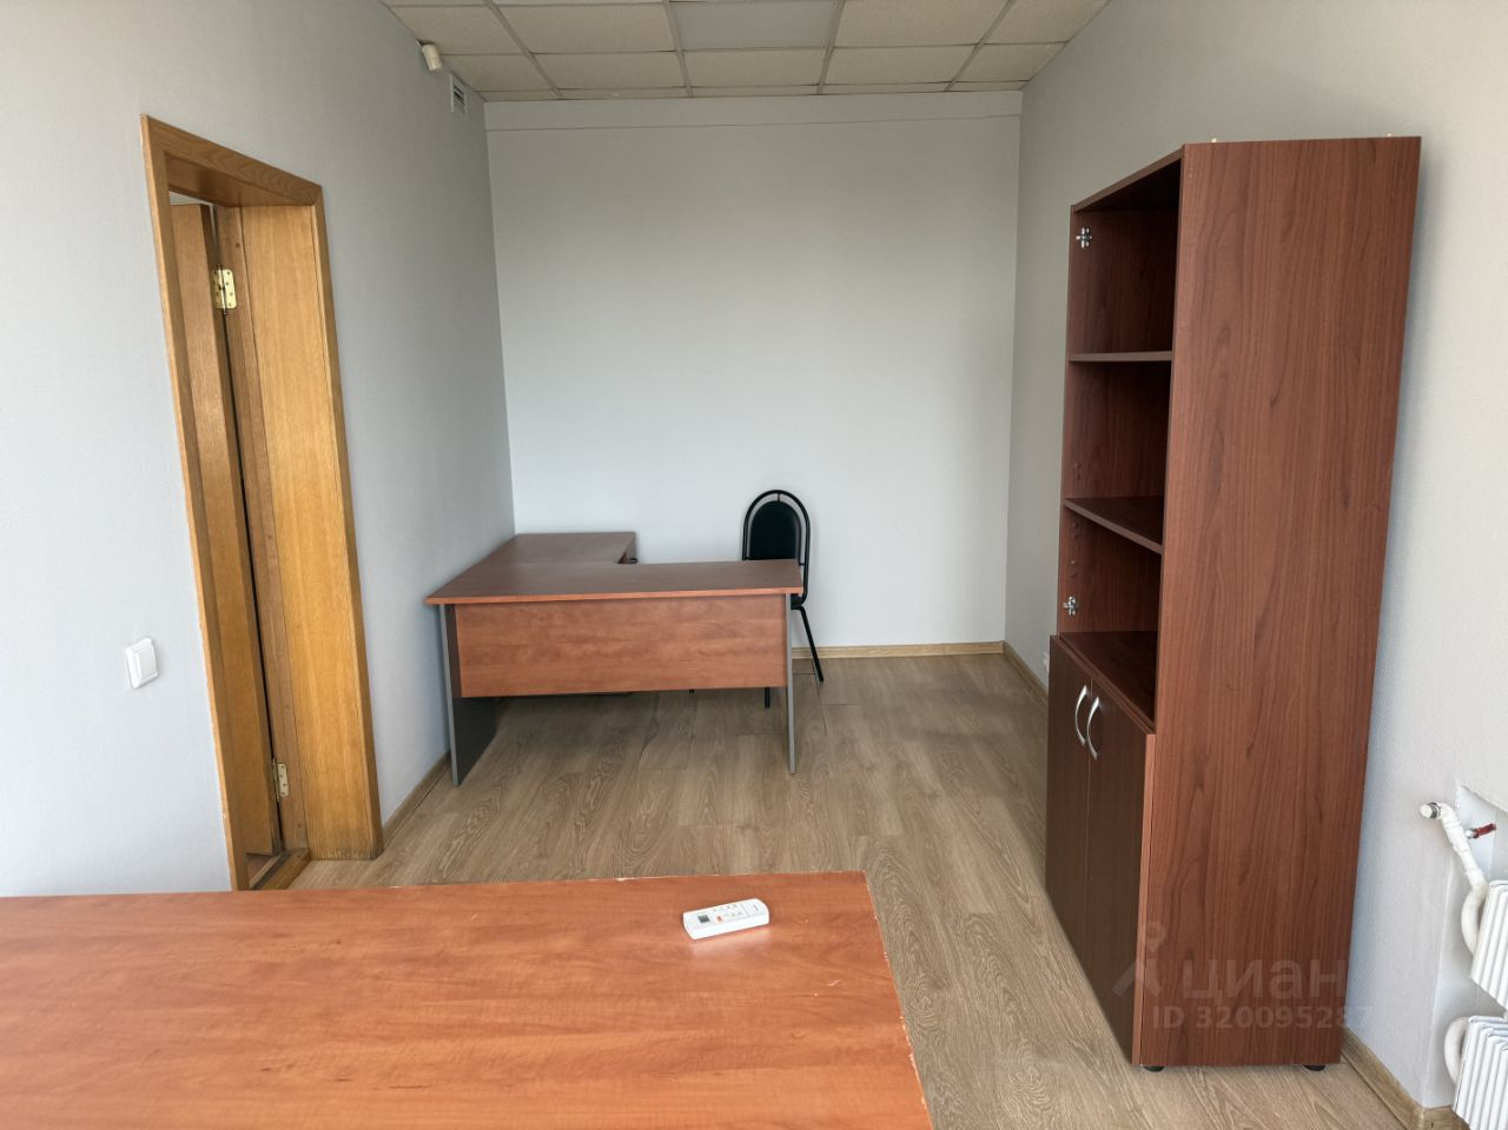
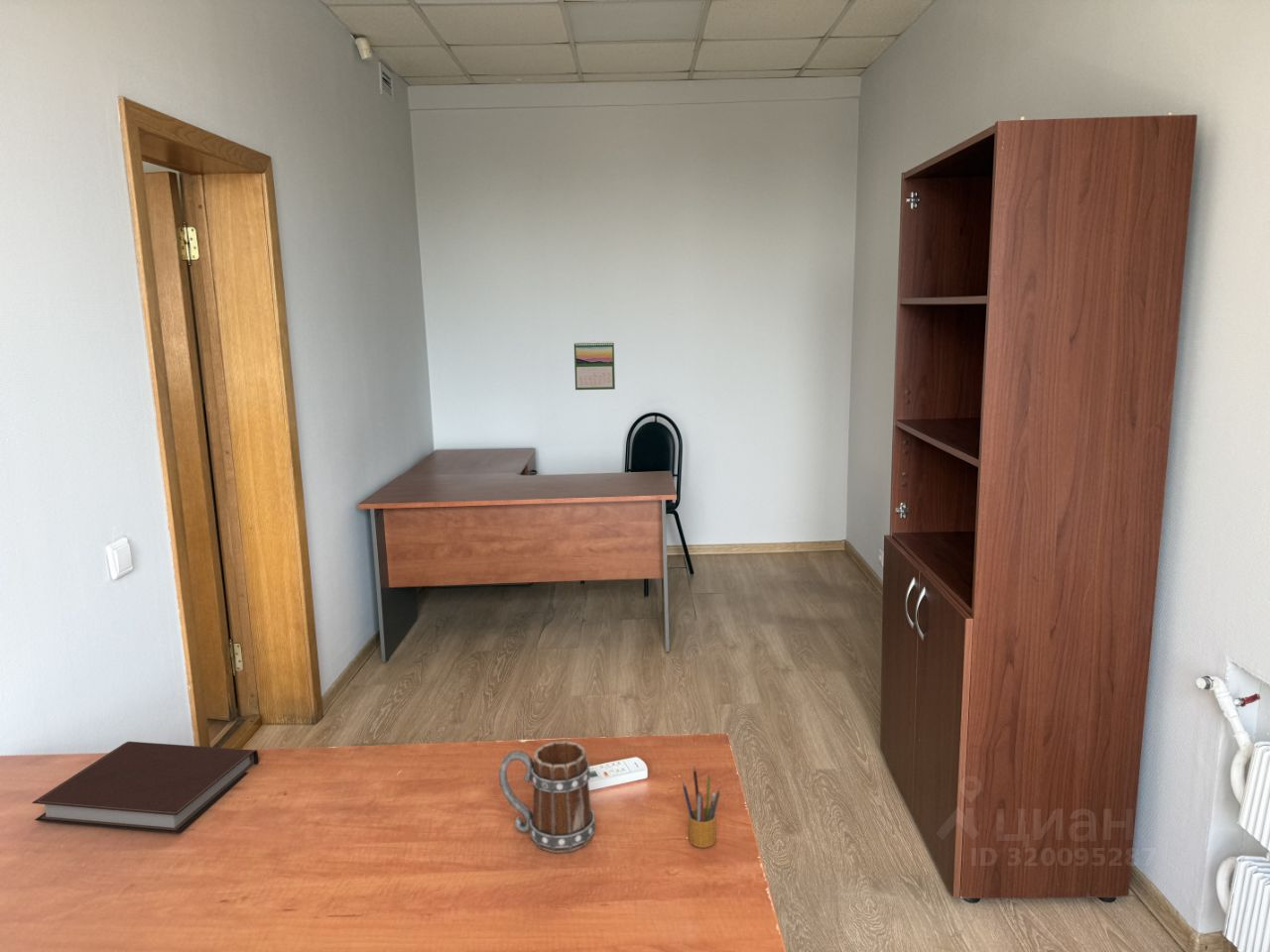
+ notebook (152, 782)
+ pencil box (700, 807)
+ mug (547, 793)
+ calendar (594, 365)
